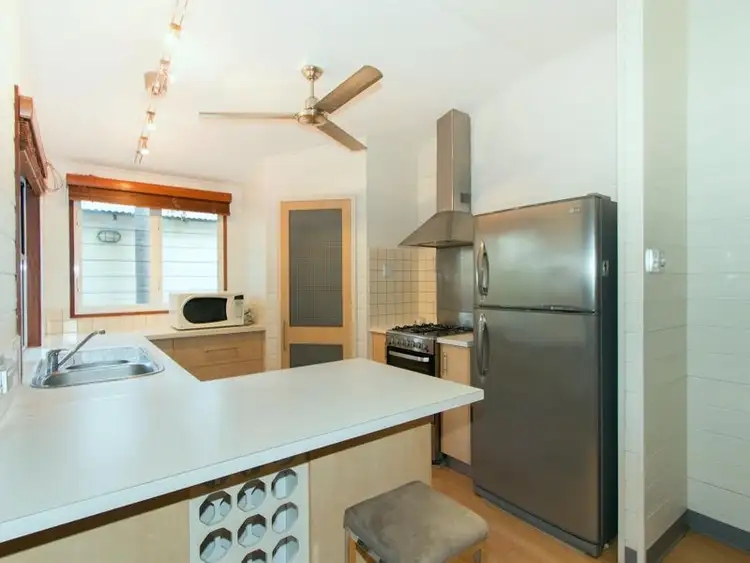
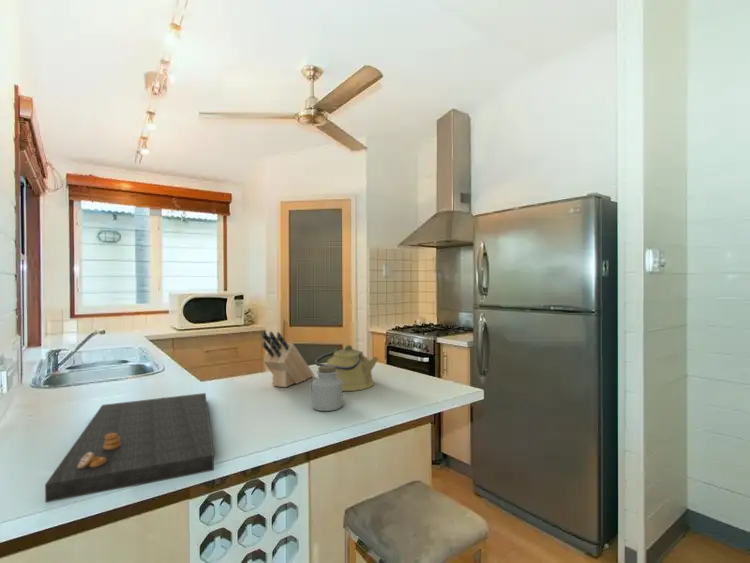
+ kettle (352, 365)
+ cutting board (148, 425)
+ knife block (287, 355)
+ jar (327, 386)
